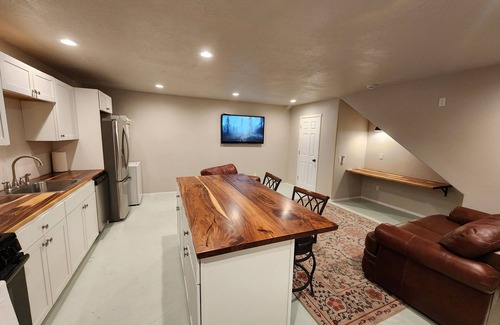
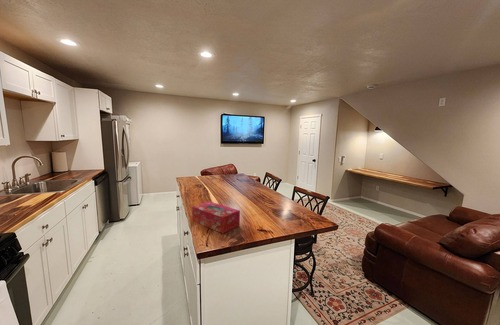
+ tissue box (215, 215)
